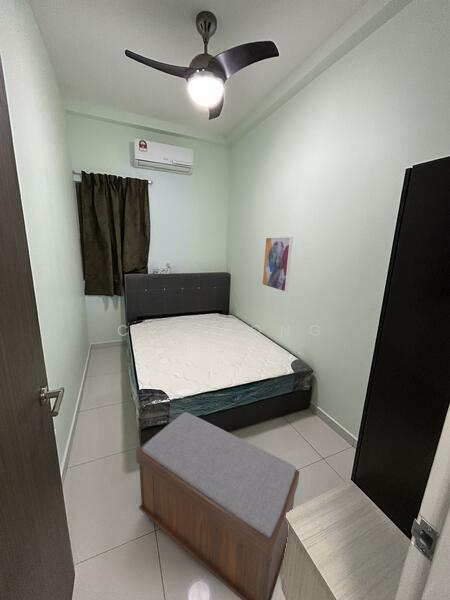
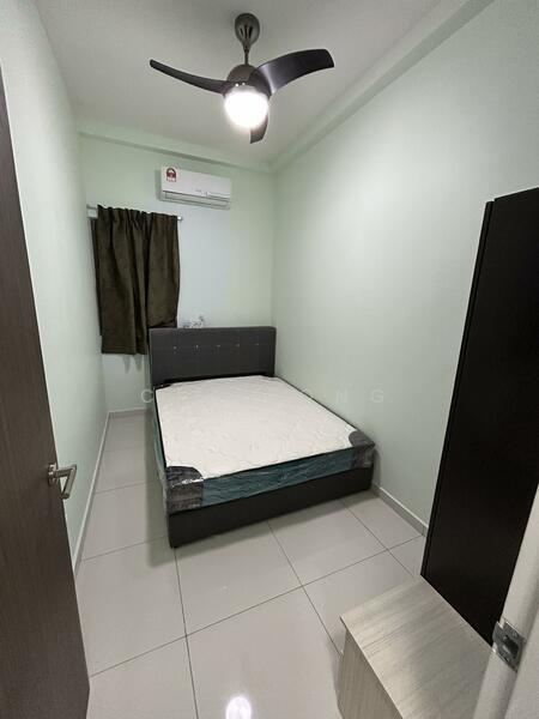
- wall art (275, 263)
- bench (214, 492)
